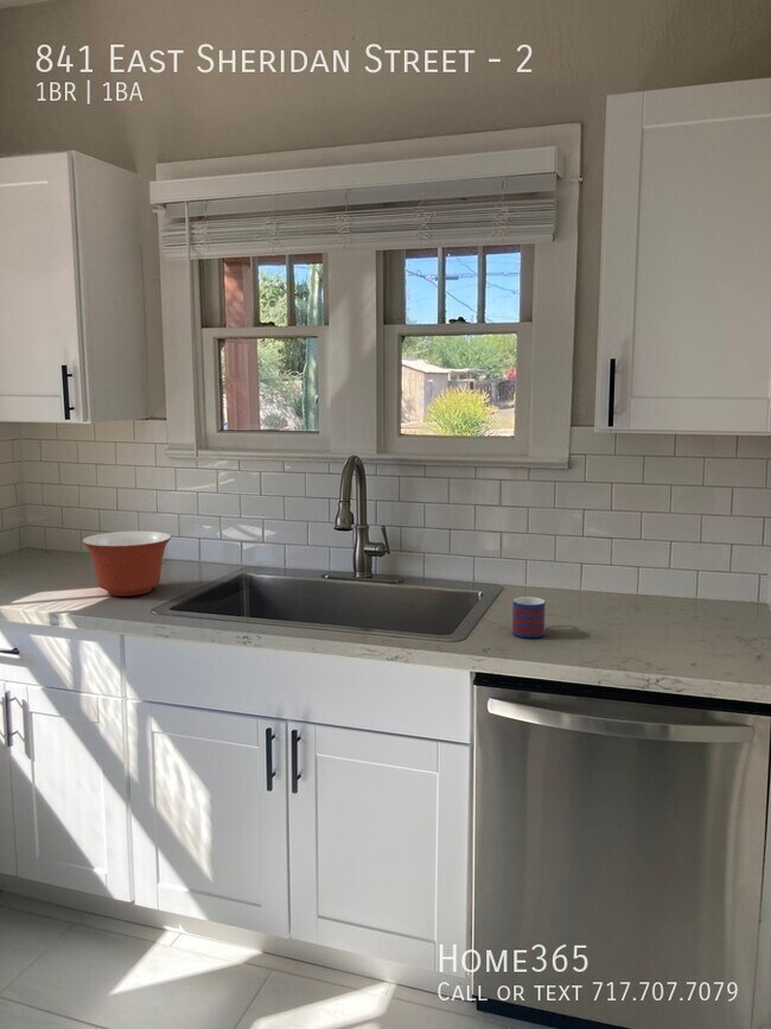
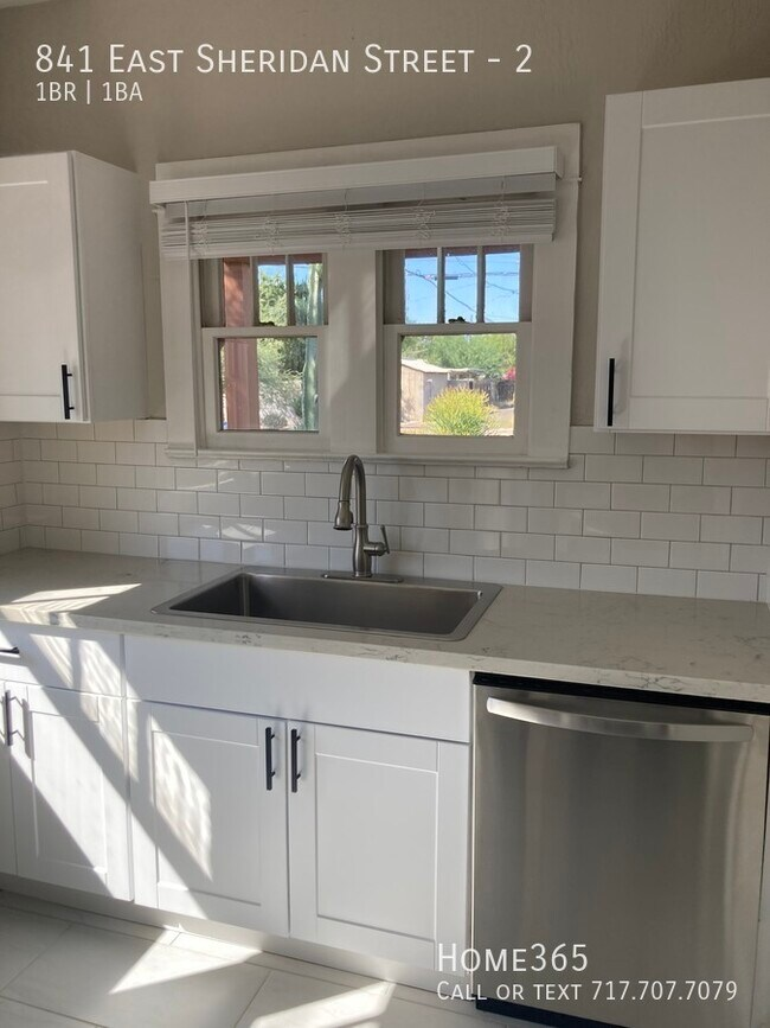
- mug (530, 615)
- mixing bowl (128, 564)
